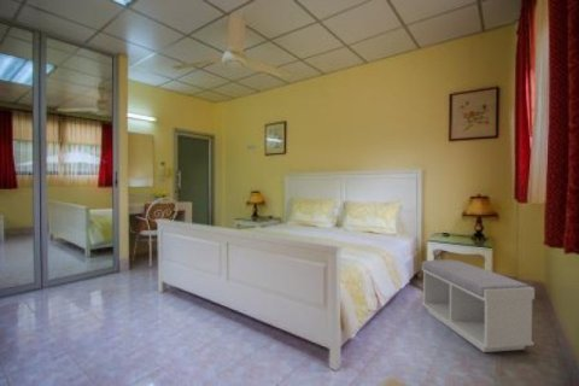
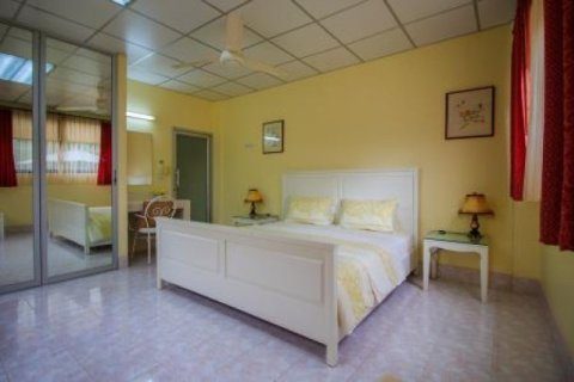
- bench (468, 298)
